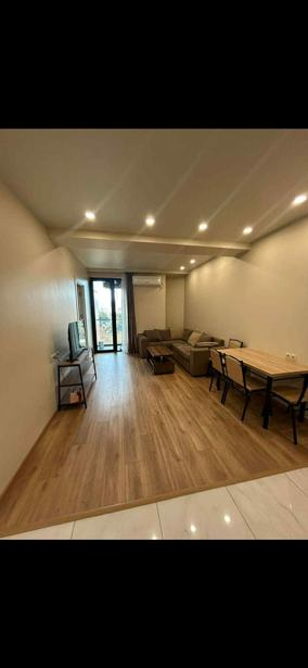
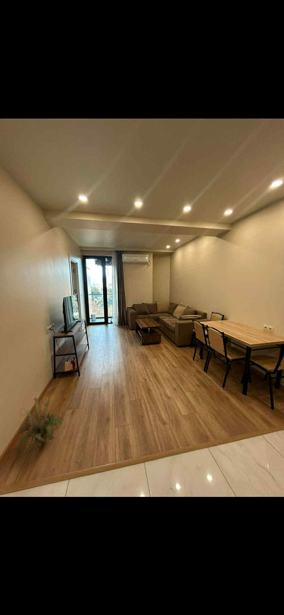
+ decorative plant (38, 418)
